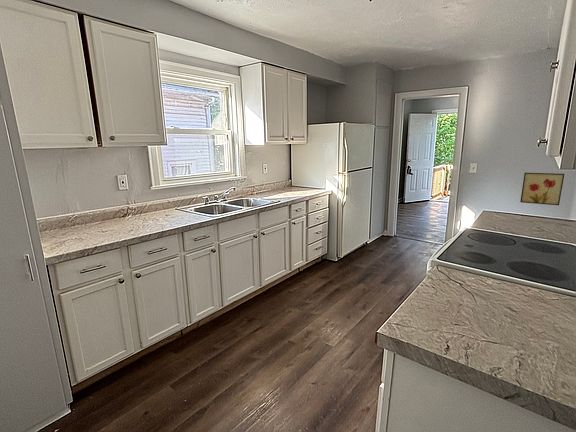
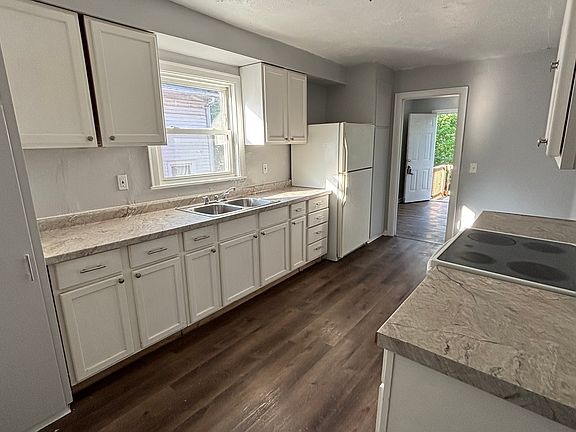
- wall art (541, 188)
